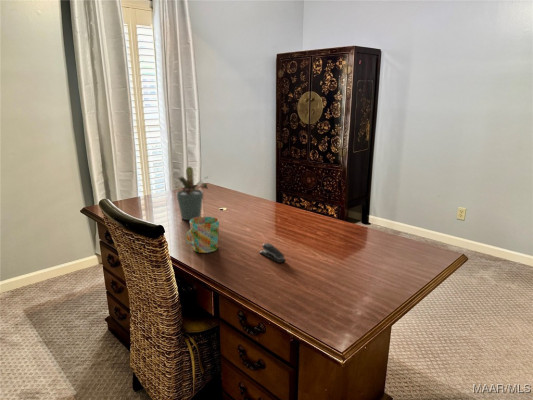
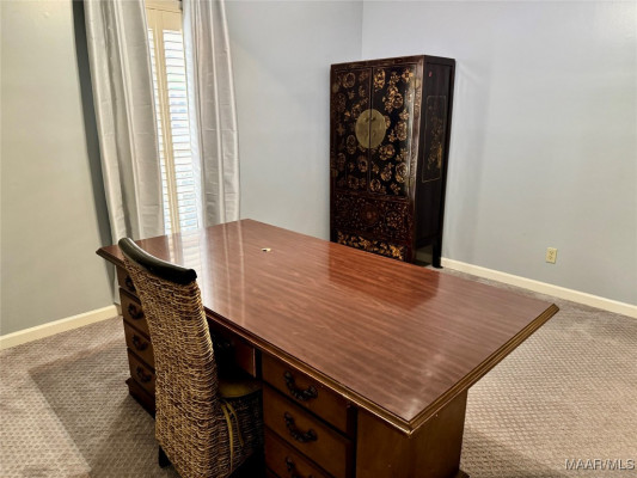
- stapler (272, 251)
- mug (201, 235)
- potted plant (193, 192)
